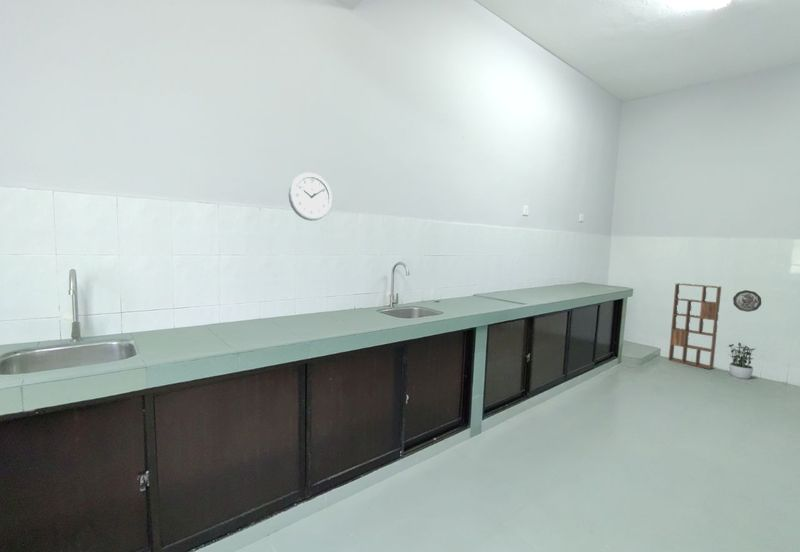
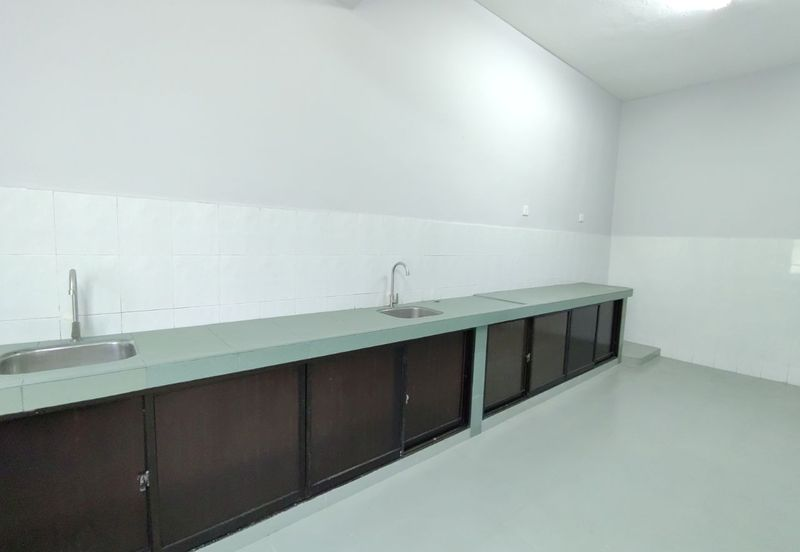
- potted plant (740, 359)
- wall clock (311, 196)
- decorative plate (747, 300)
- spice rack (689, 322)
